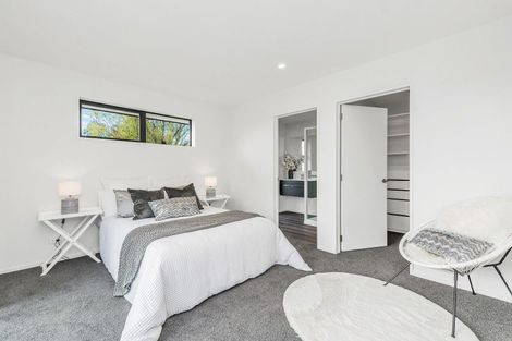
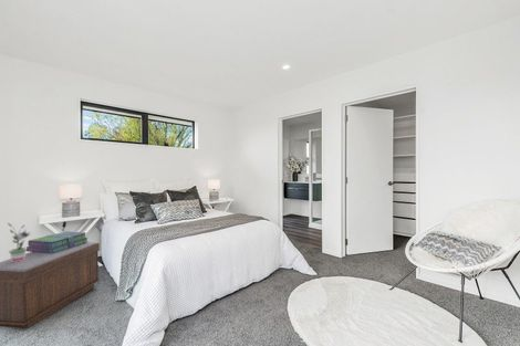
+ bench (49, 277)
+ potted plant (21, 239)
+ stack of books (59, 241)
